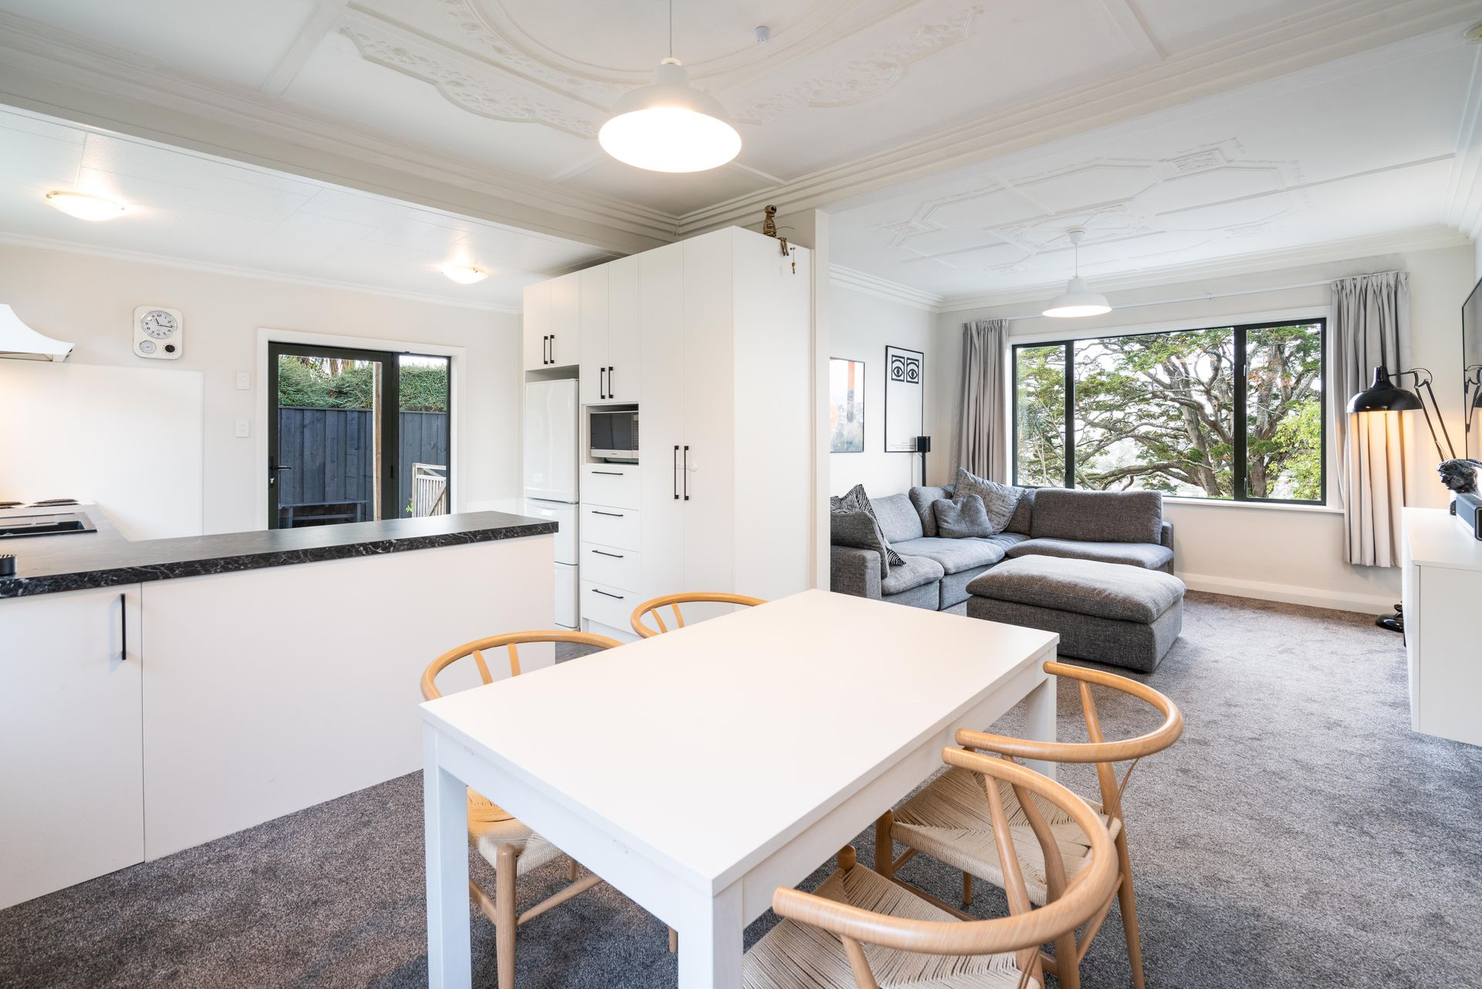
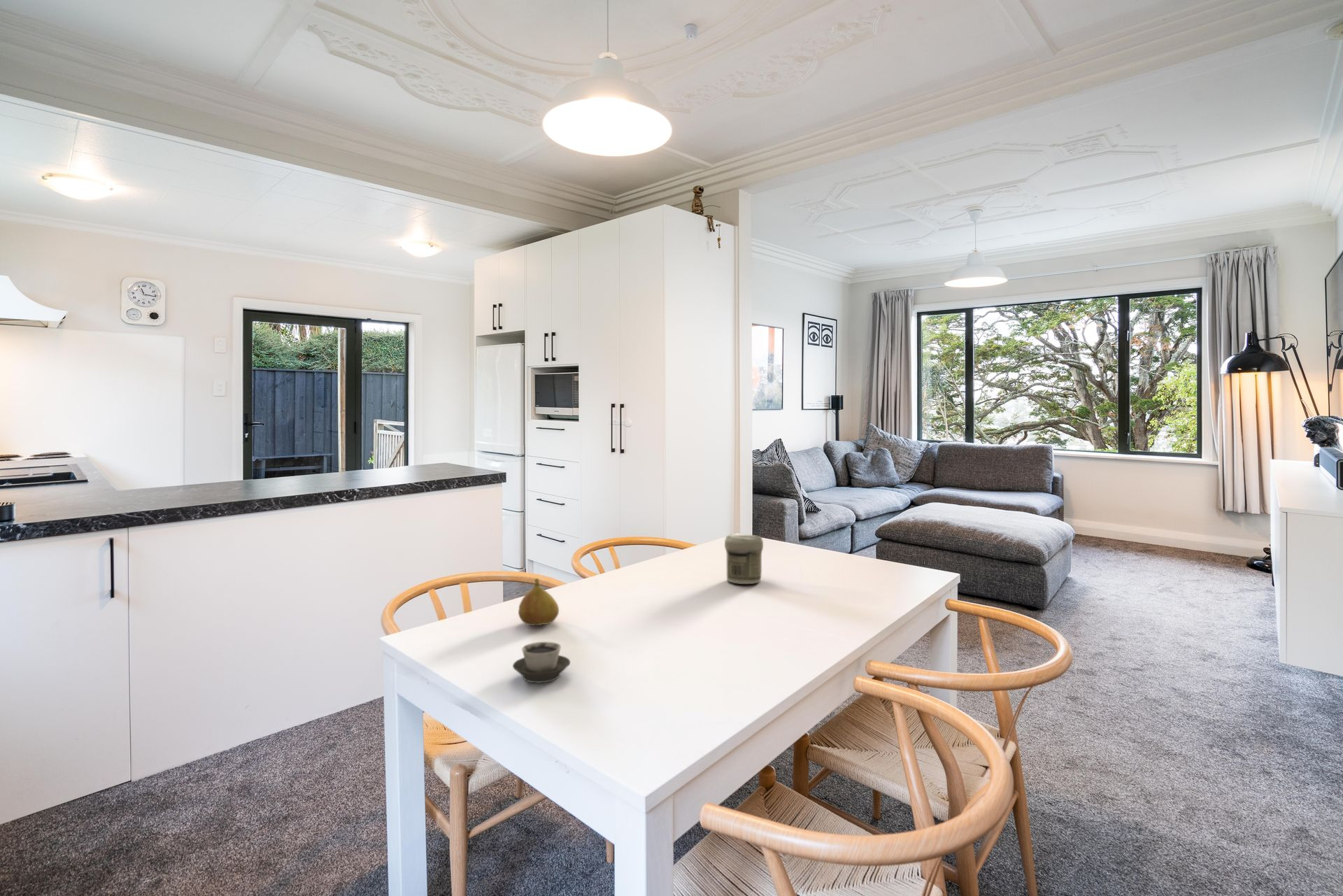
+ cup (541, 662)
+ jar (744, 558)
+ fruit (538, 600)
